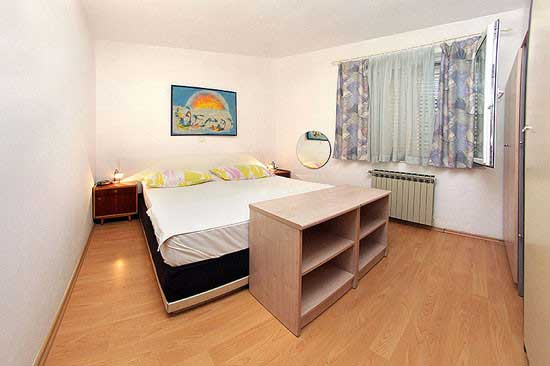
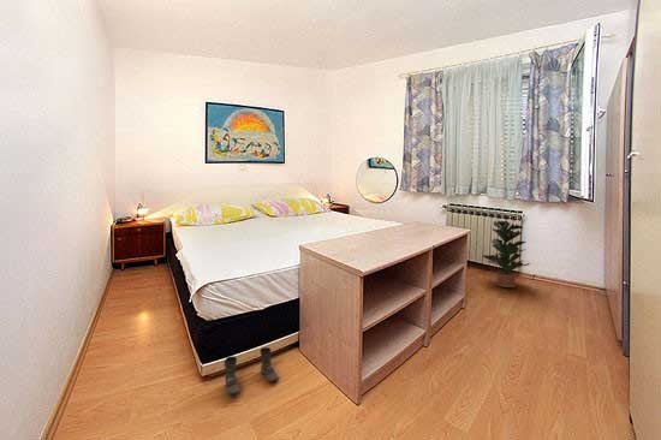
+ potted plant (506, 252)
+ boots (261, 370)
